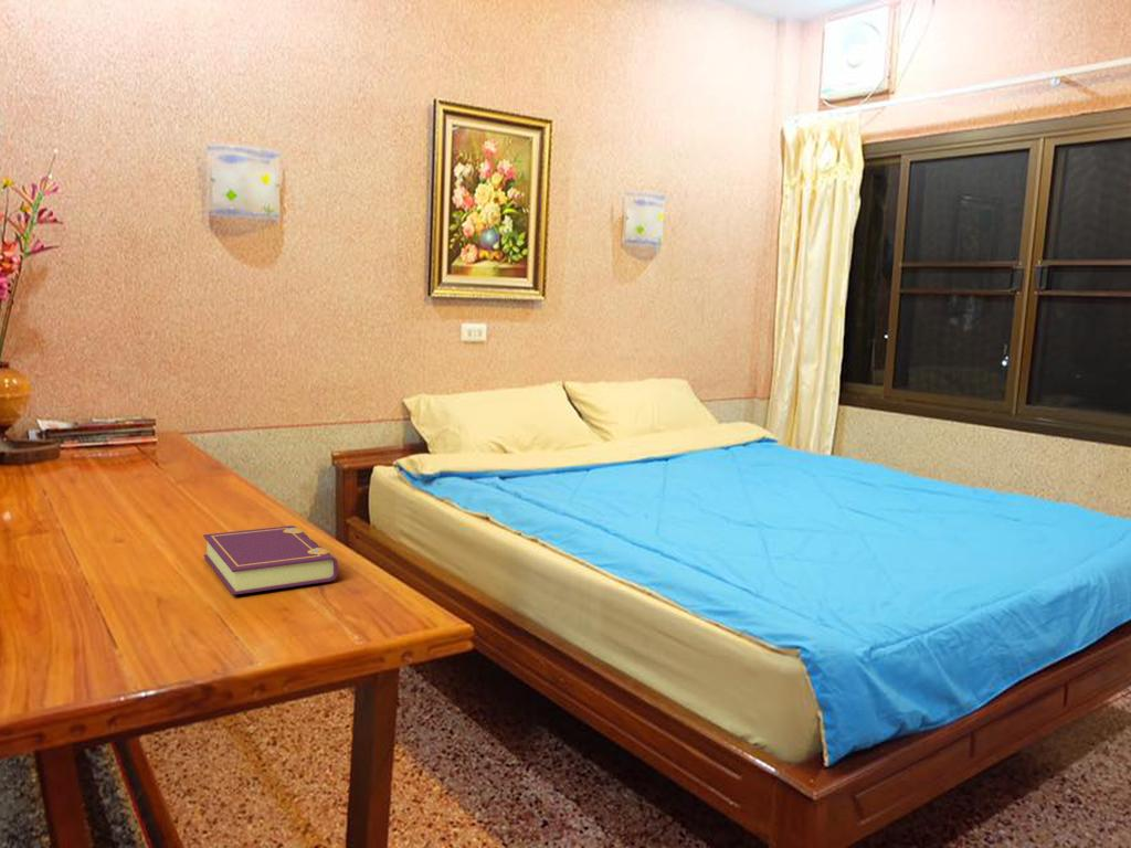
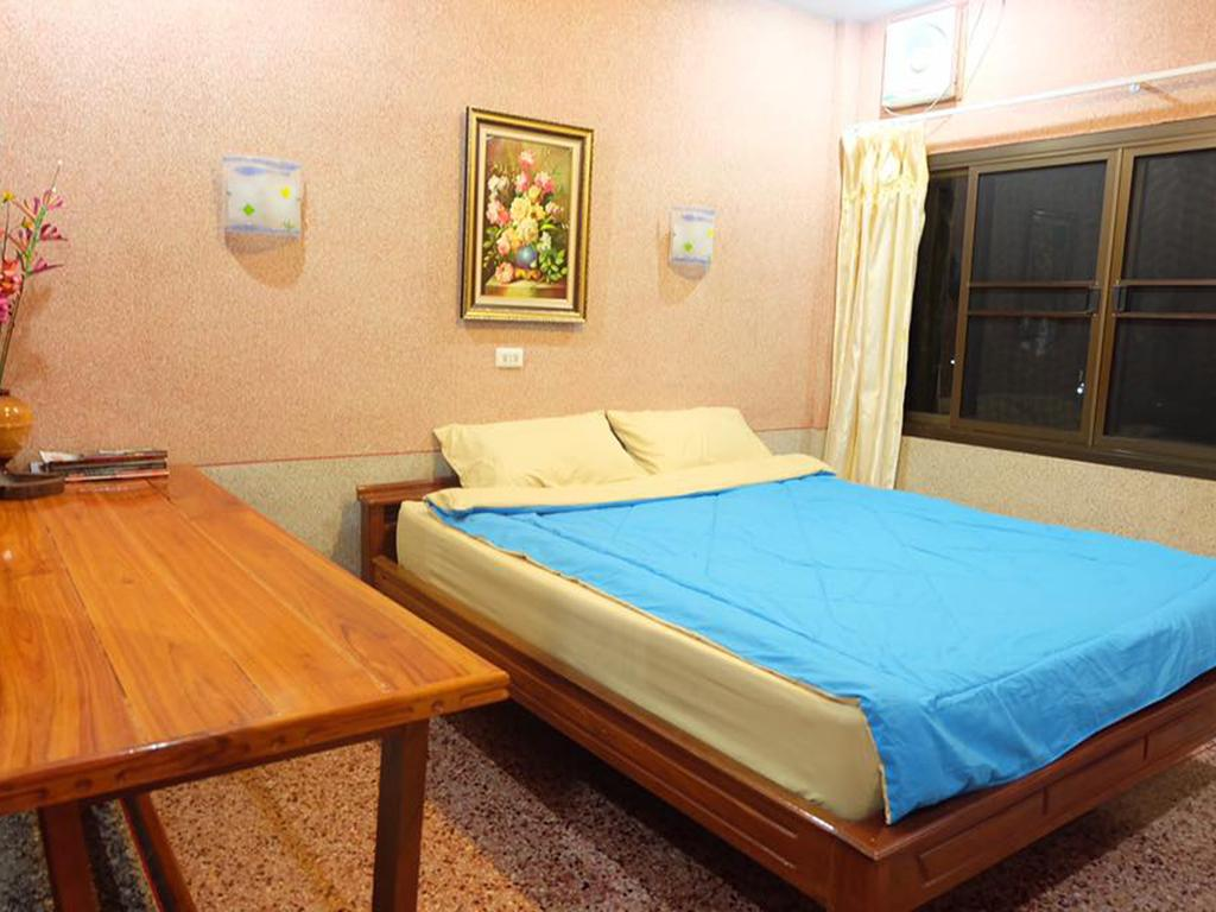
- book (268, 555)
